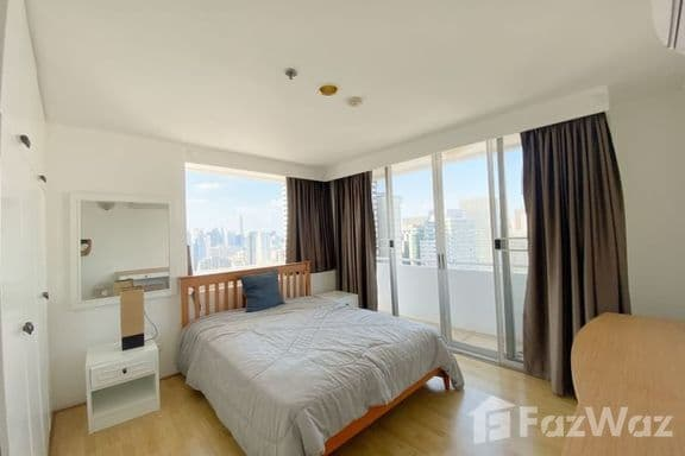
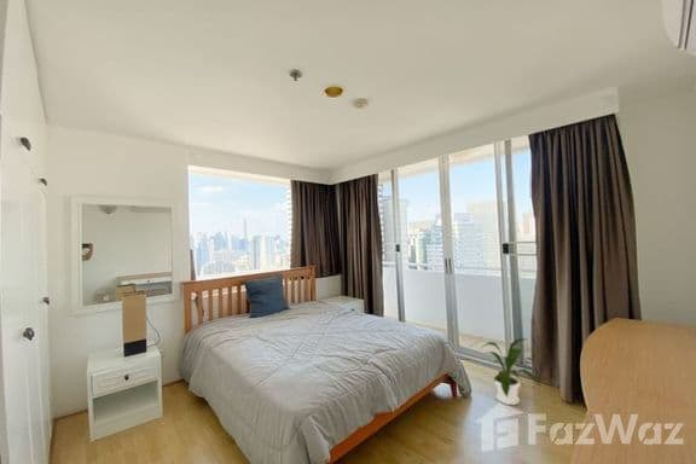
+ house plant (506, 369)
